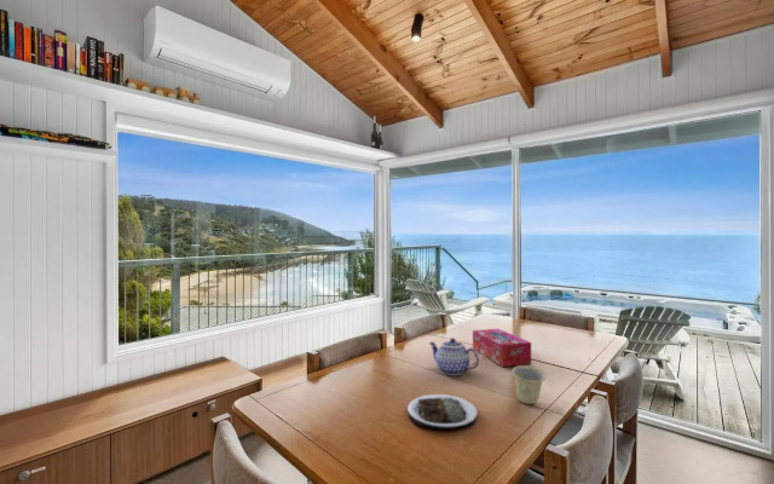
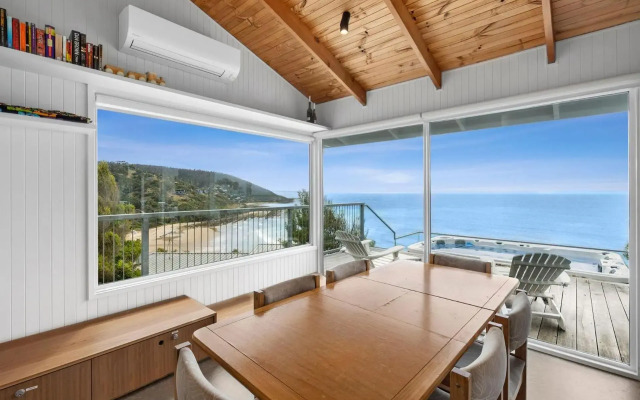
- cup (528, 386)
- teapot (452, 355)
- tissue box (499, 345)
- plate (441, 408)
